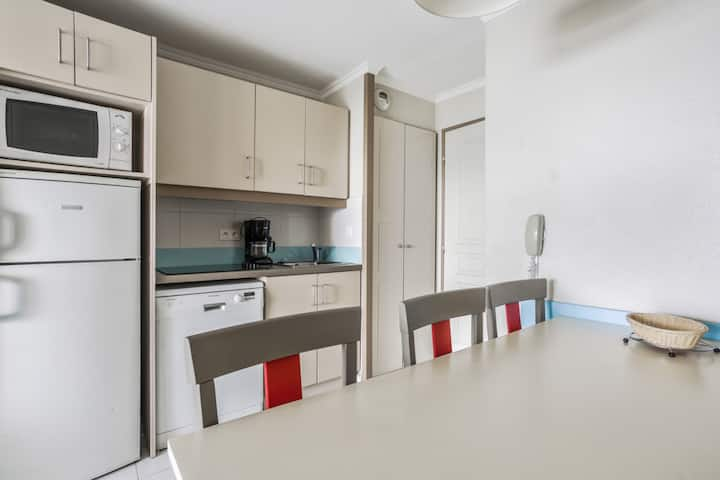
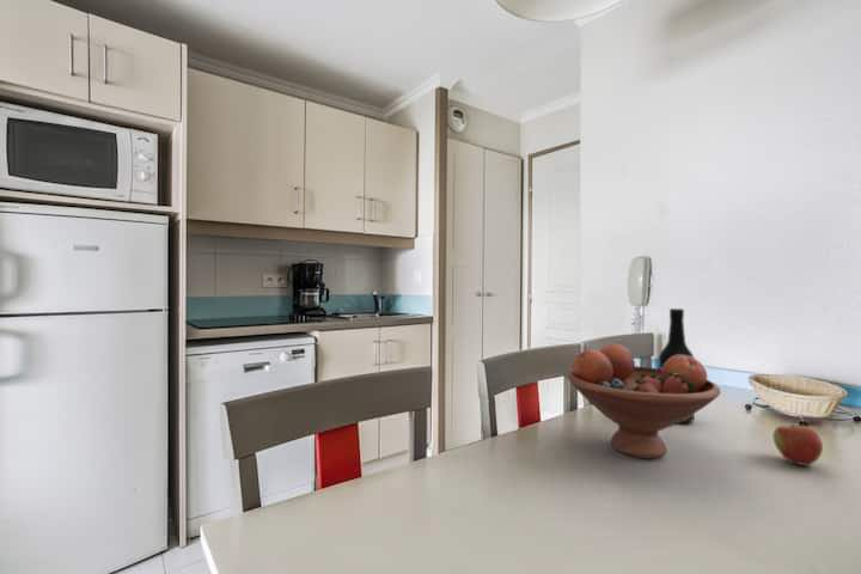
+ apple (796, 442)
+ bottle (672, 356)
+ fruit bowl (637, 399)
